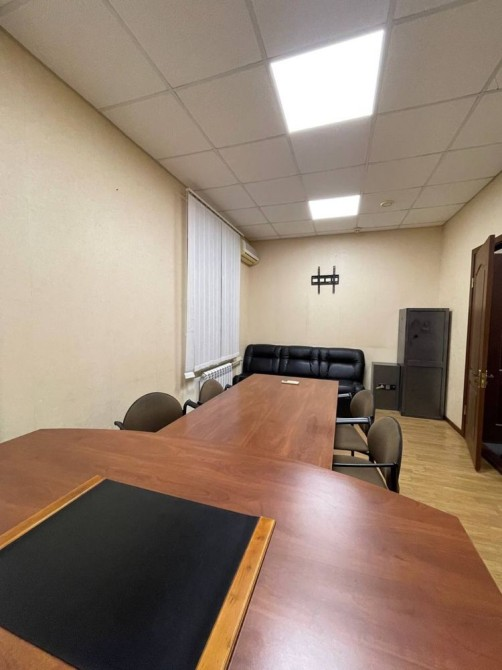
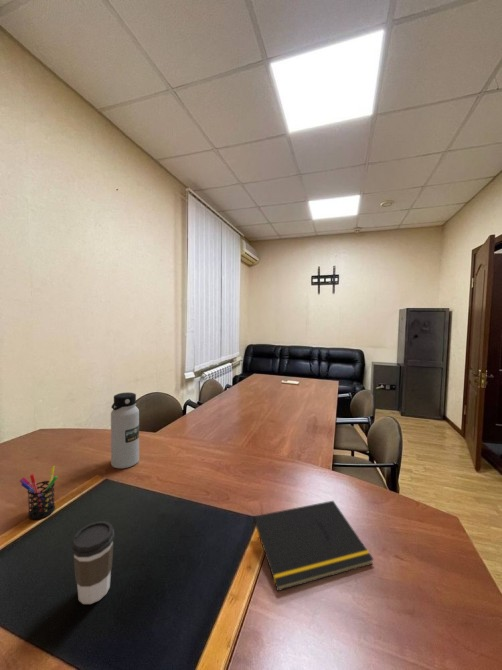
+ water bottle (125, 428)
+ notepad (309, 538)
+ pen holder (43, 491)
+ coffee cup (94, 562)
